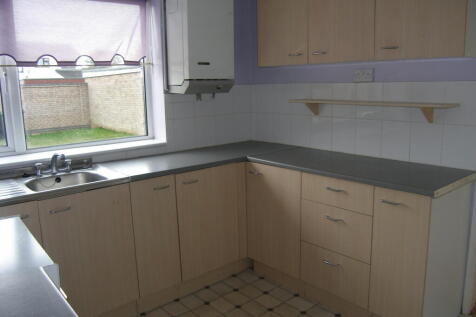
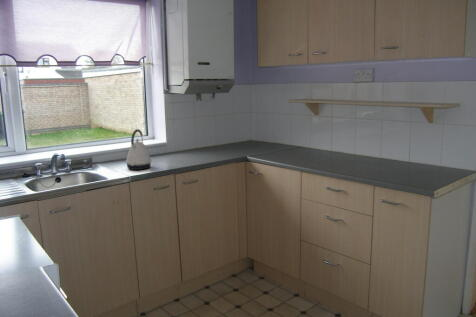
+ kettle (138, 148)
